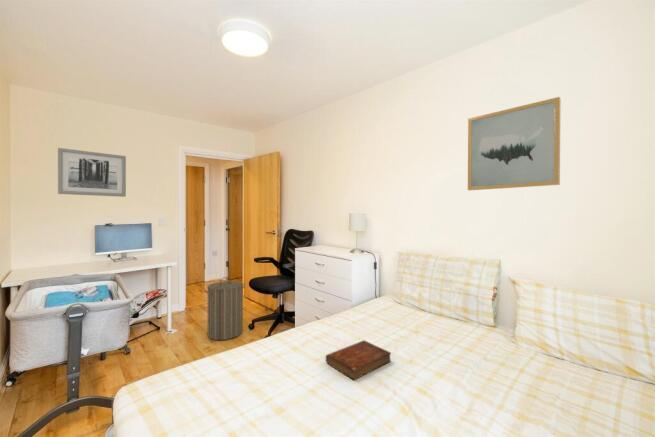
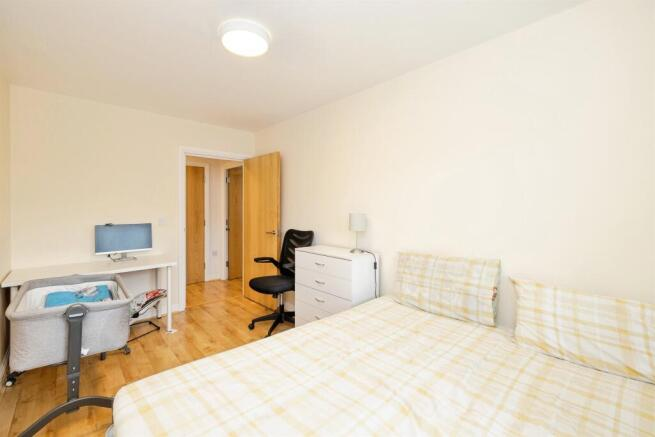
- wall art (93, 173)
- wall art (509, 148)
- laundry hamper (225, 305)
- bible (358, 357)
